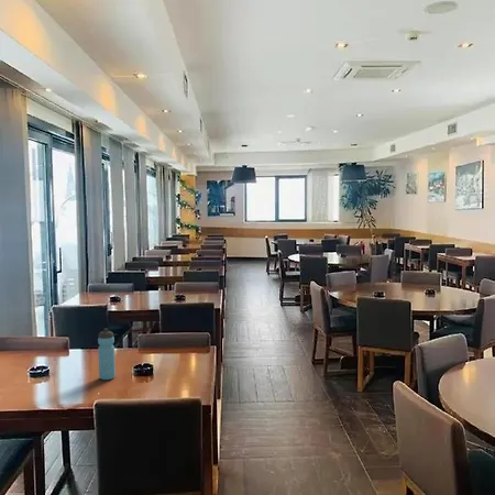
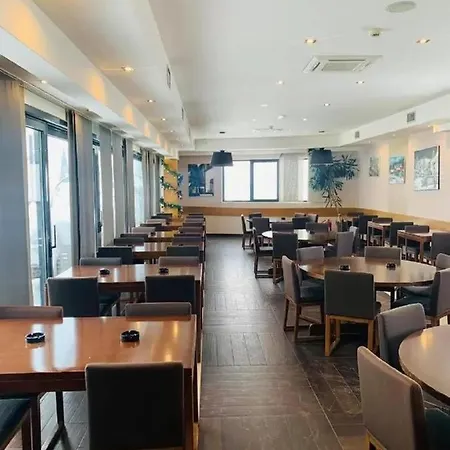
- water bottle (106, 353)
